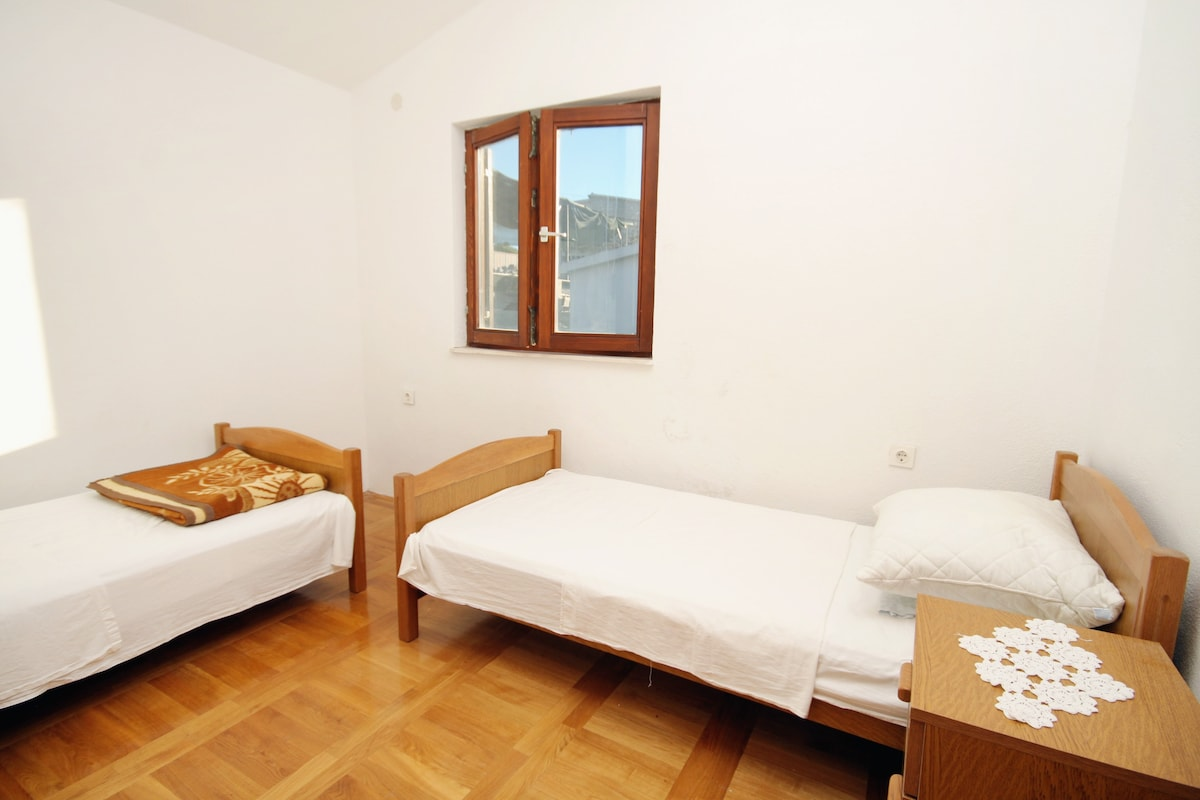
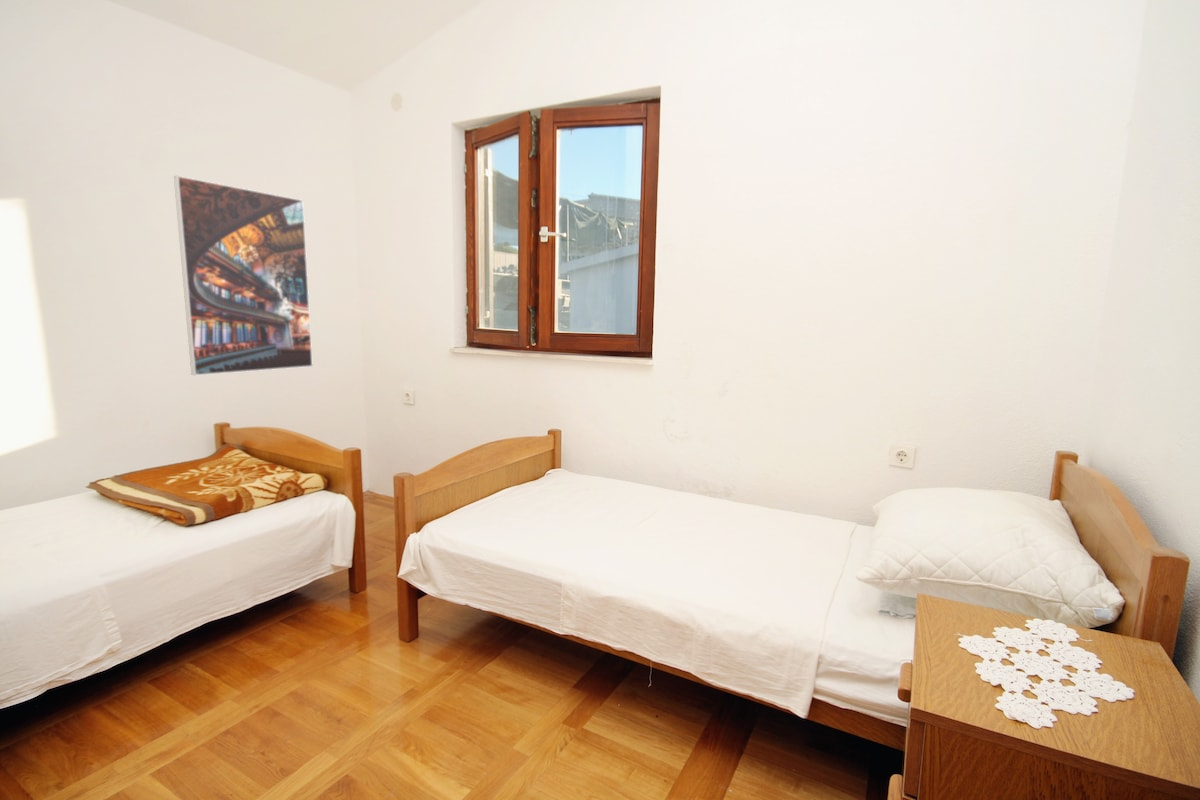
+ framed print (250, 281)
